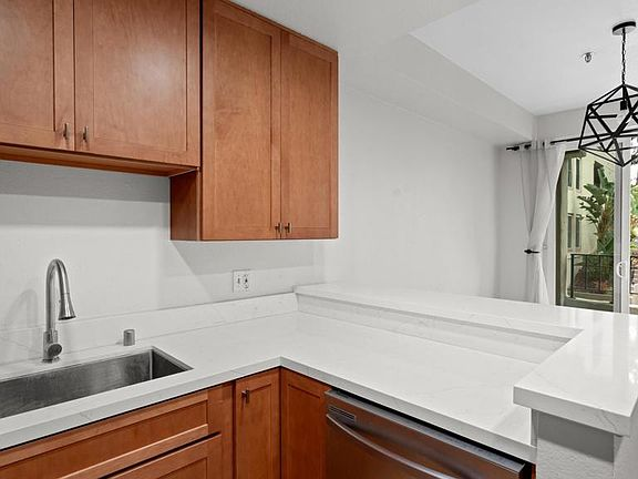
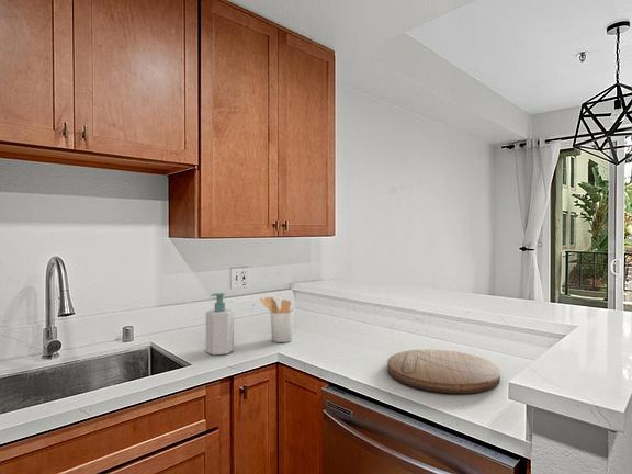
+ utensil holder (276, 317)
+ cutting board (441, 368)
+ soap bottle (219, 323)
